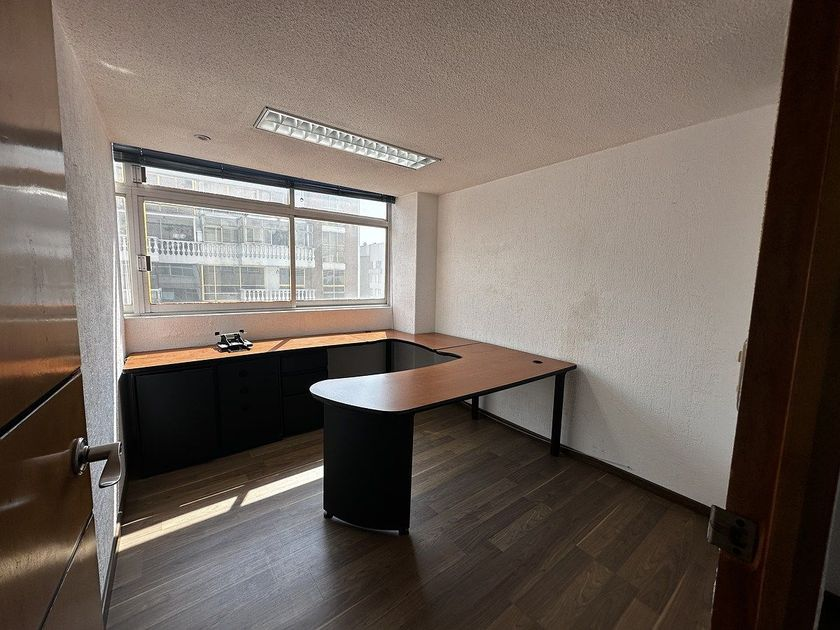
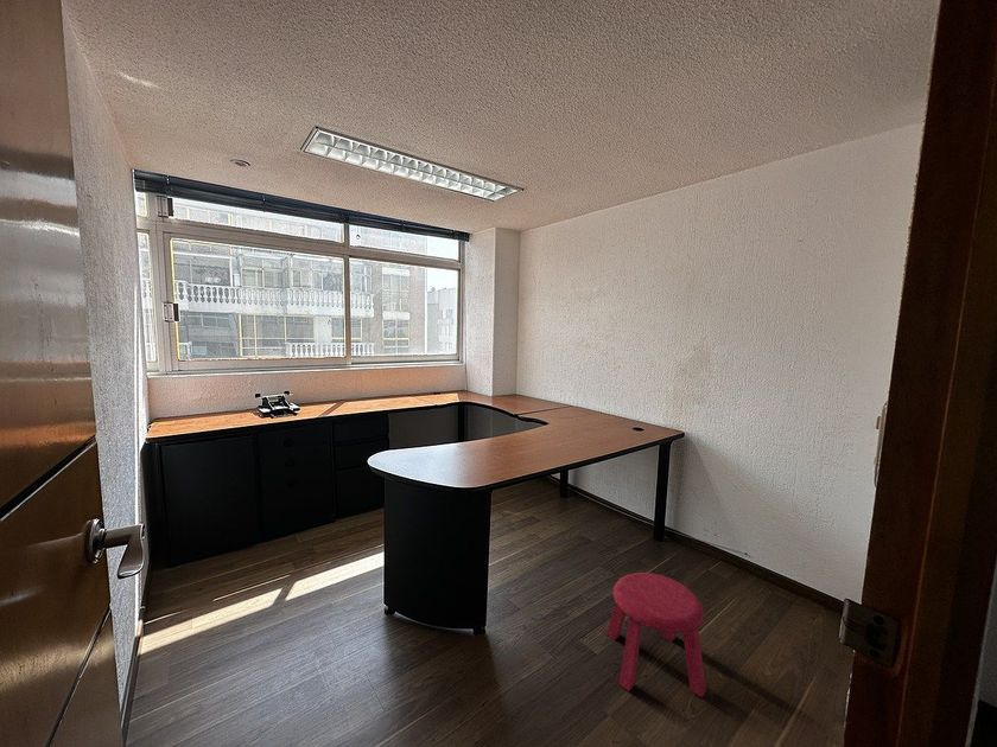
+ stool (654, 627)
